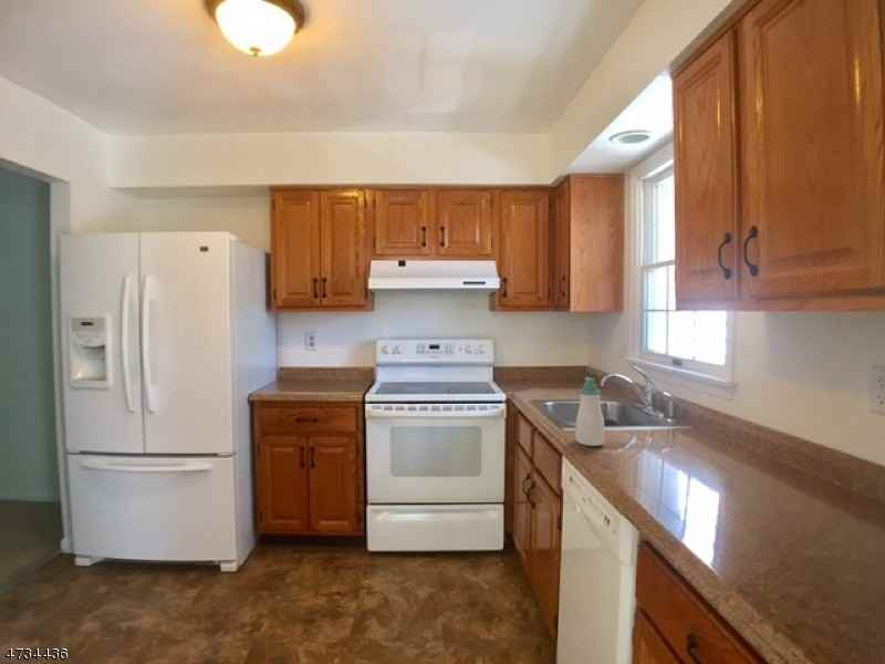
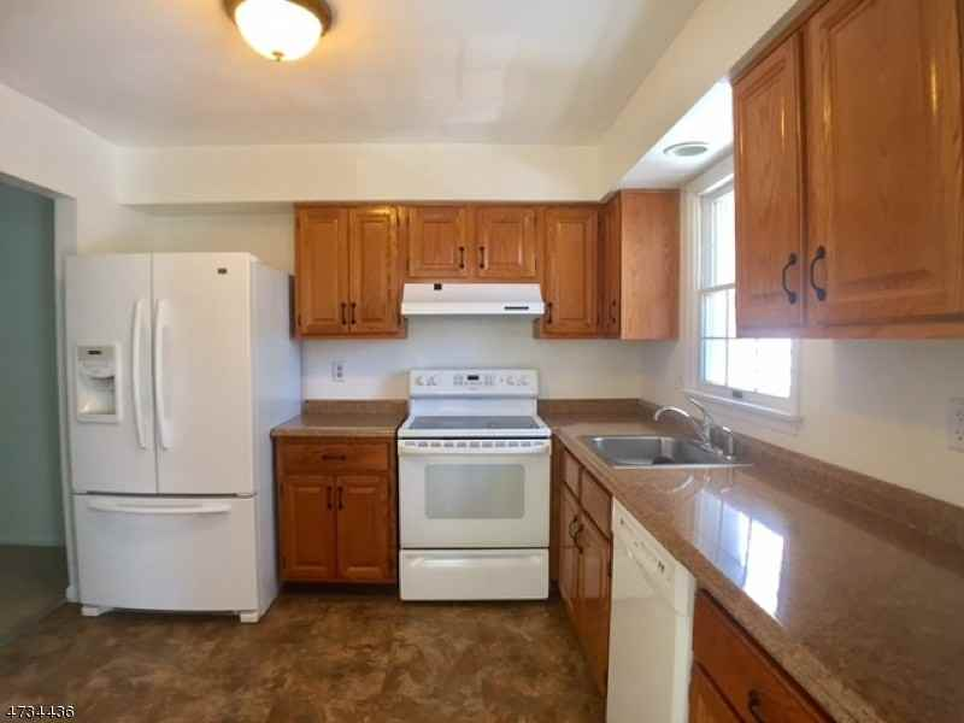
- soap bottle (590, 411)
